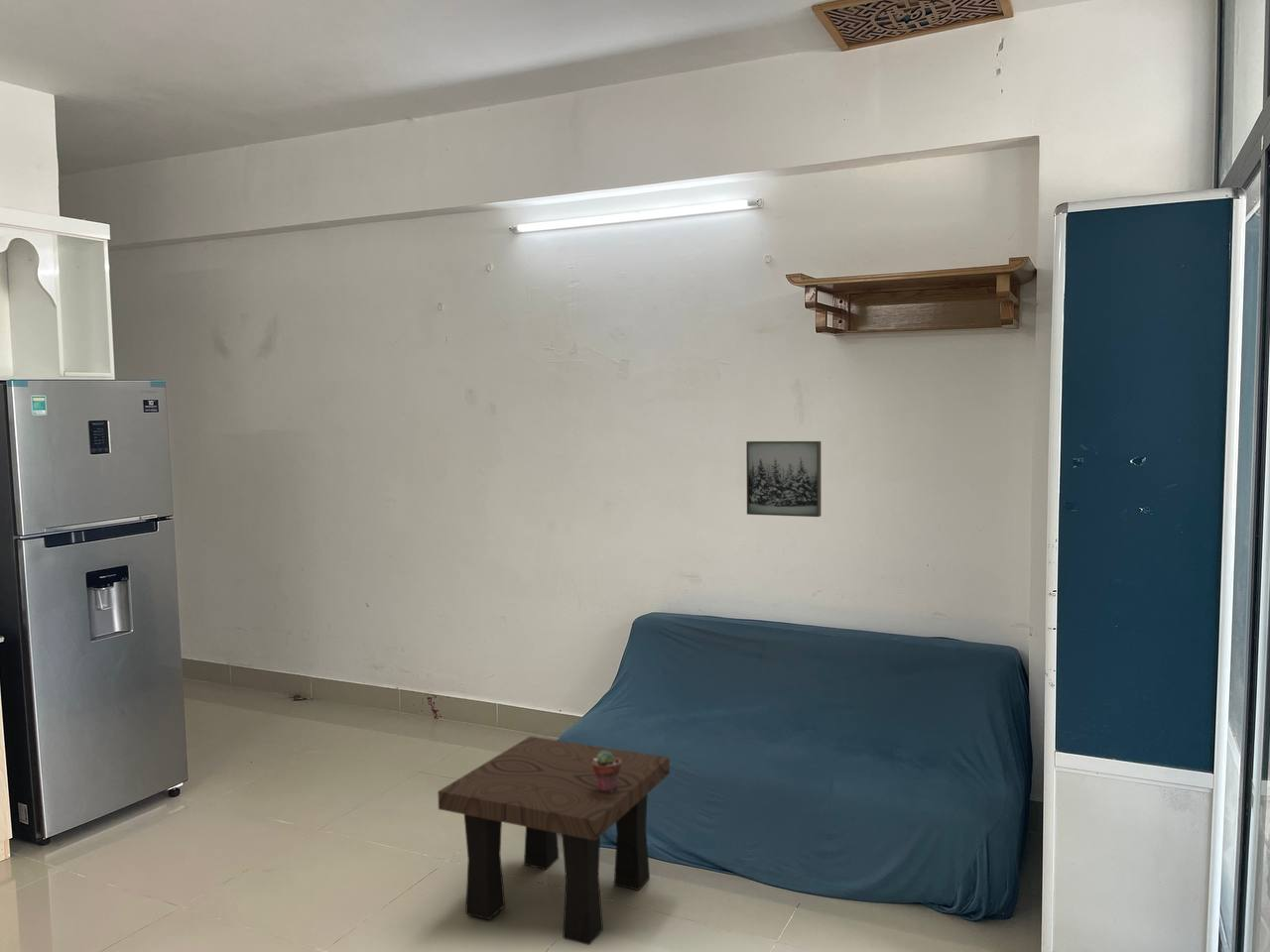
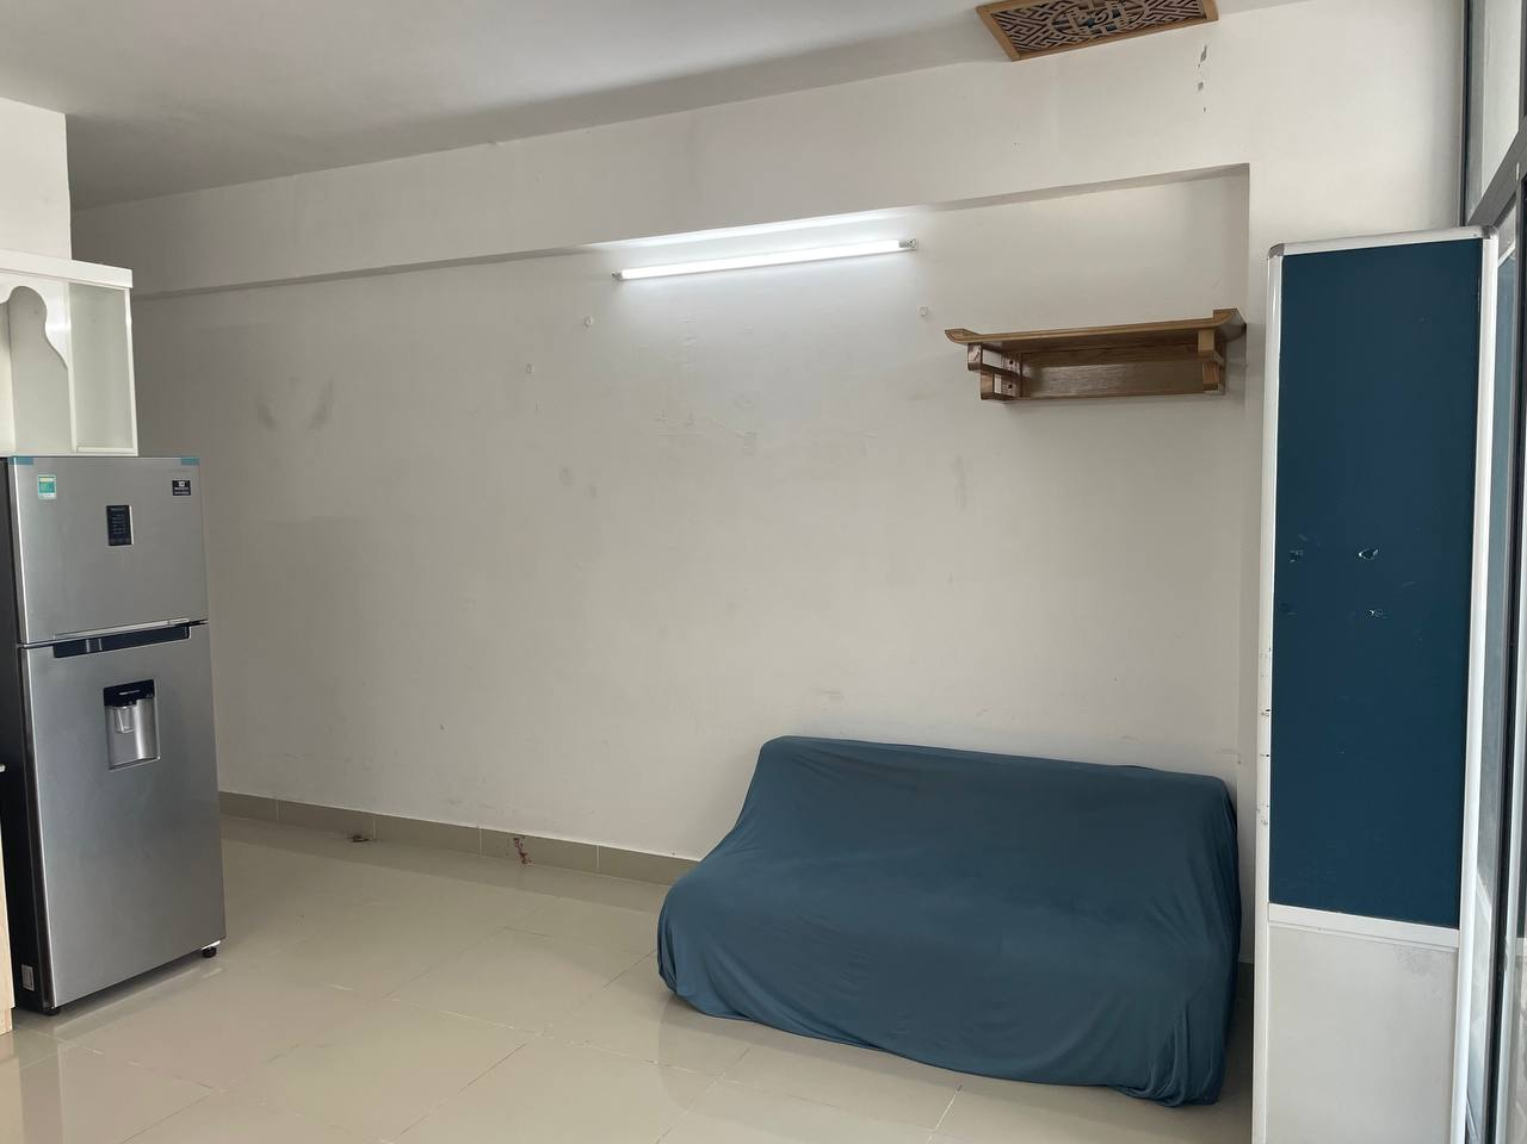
- potted succulent (606, 769)
- wall art (783, 478)
- side table (560, 833)
